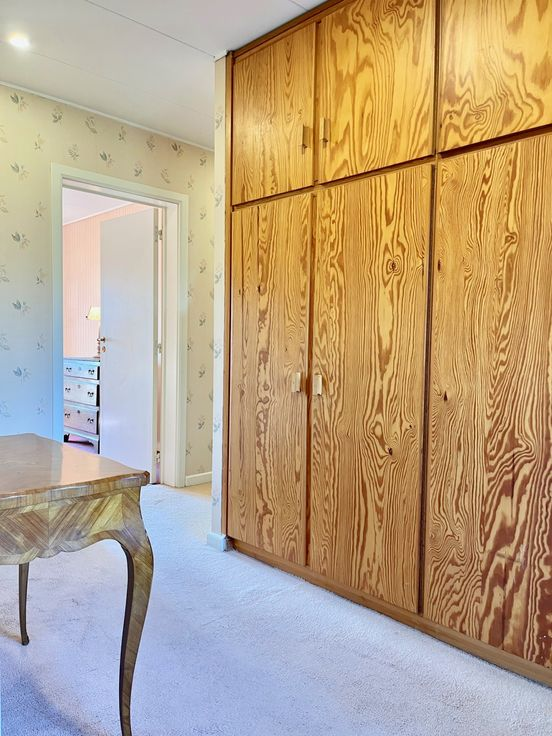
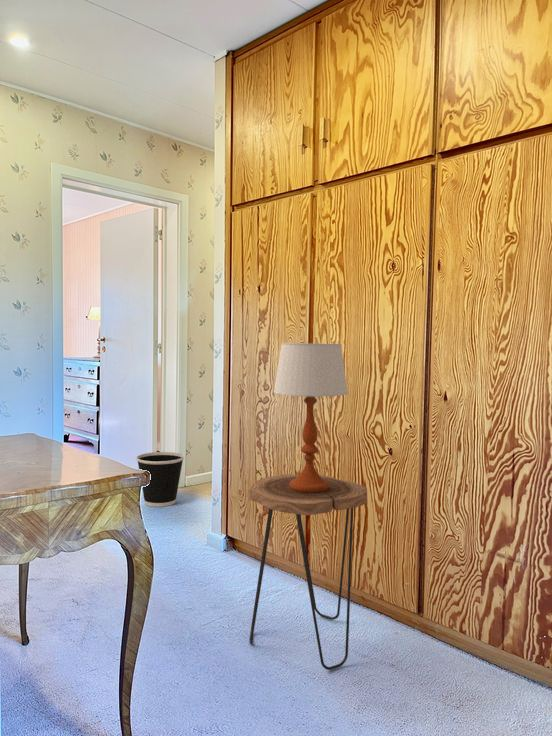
+ table lamp (310, 415)
+ side table (306, 564)
+ wastebasket (160, 479)
